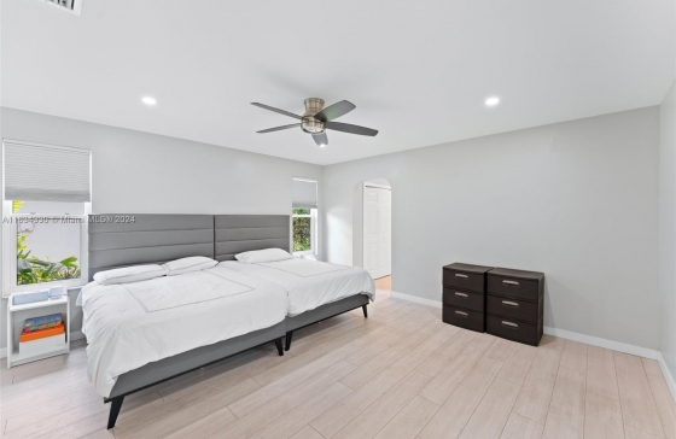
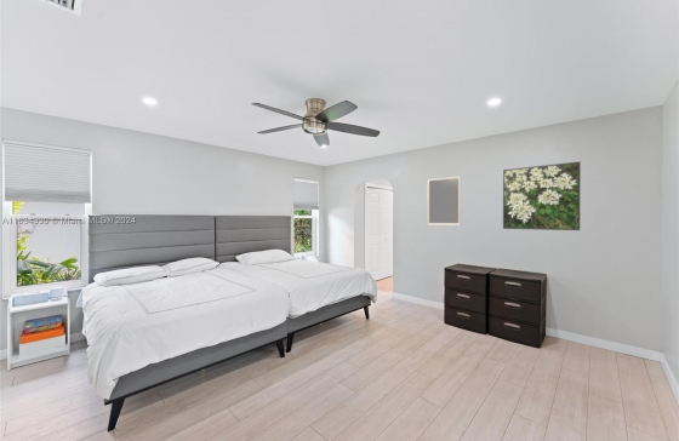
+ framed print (538, 197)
+ home mirror (443, 201)
